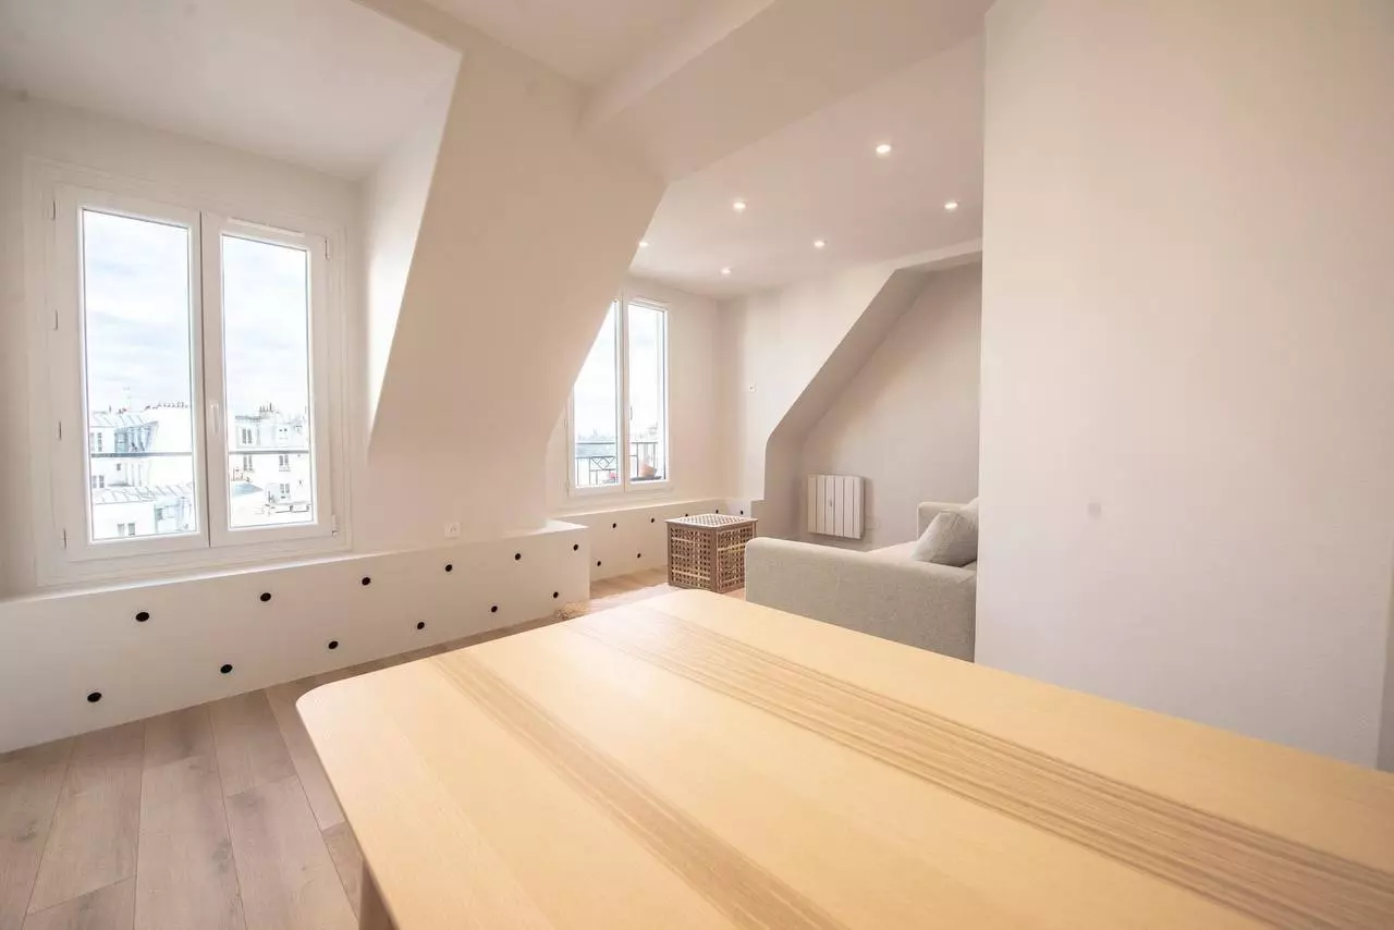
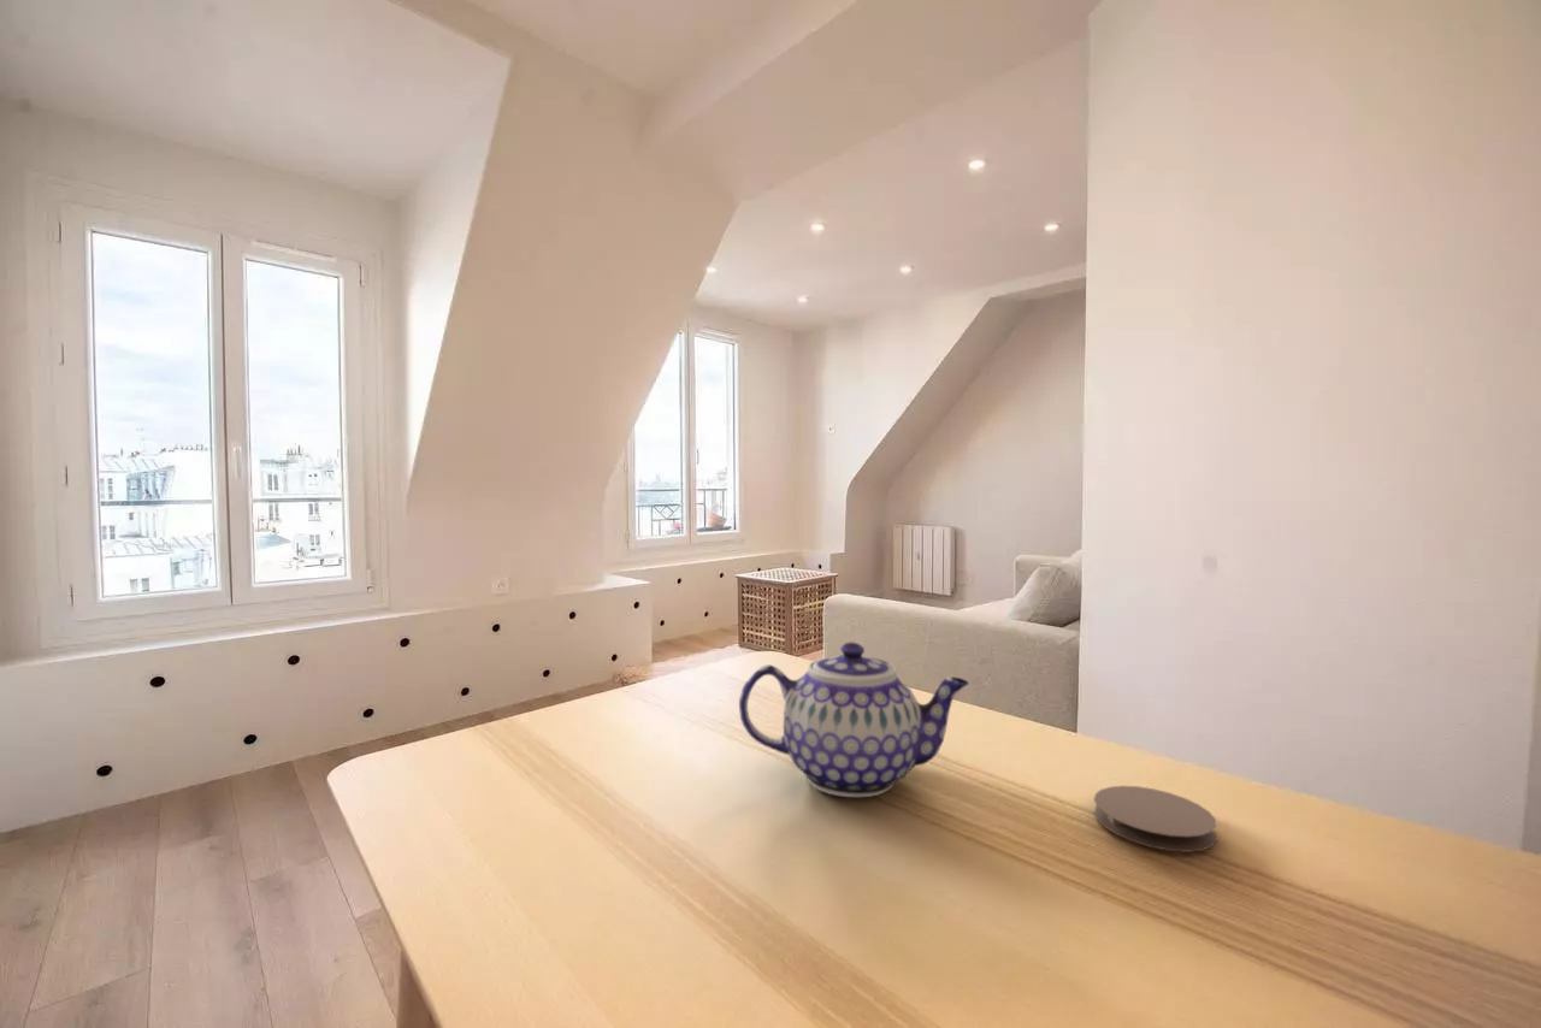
+ teapot (851, 709)
+ coaster (1152, 816)
